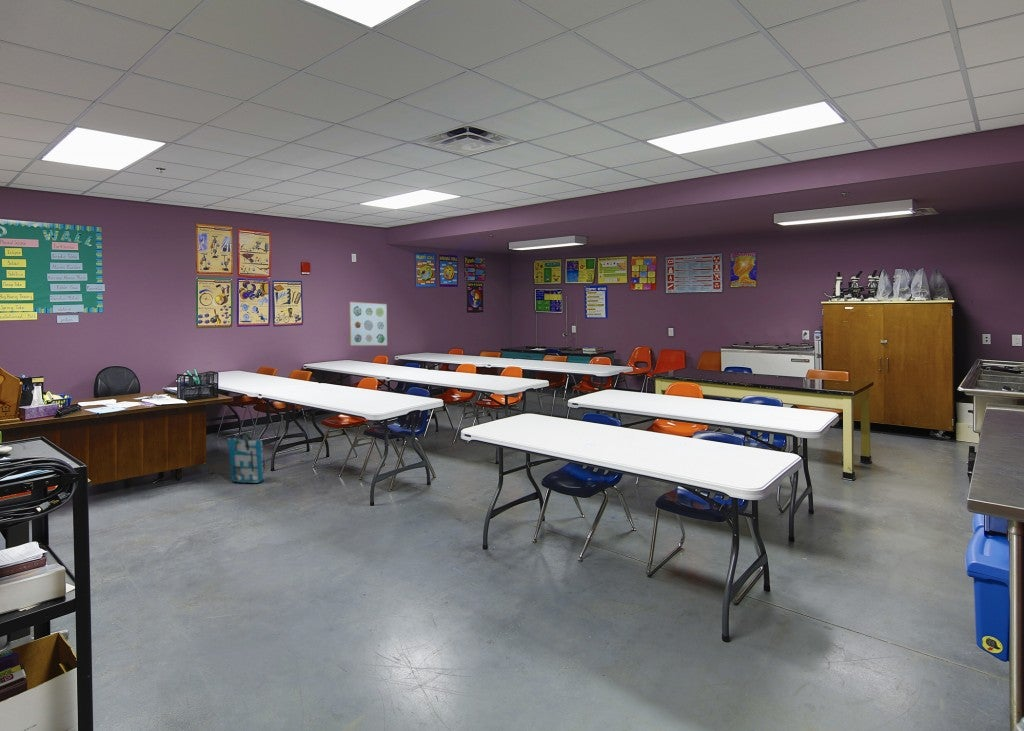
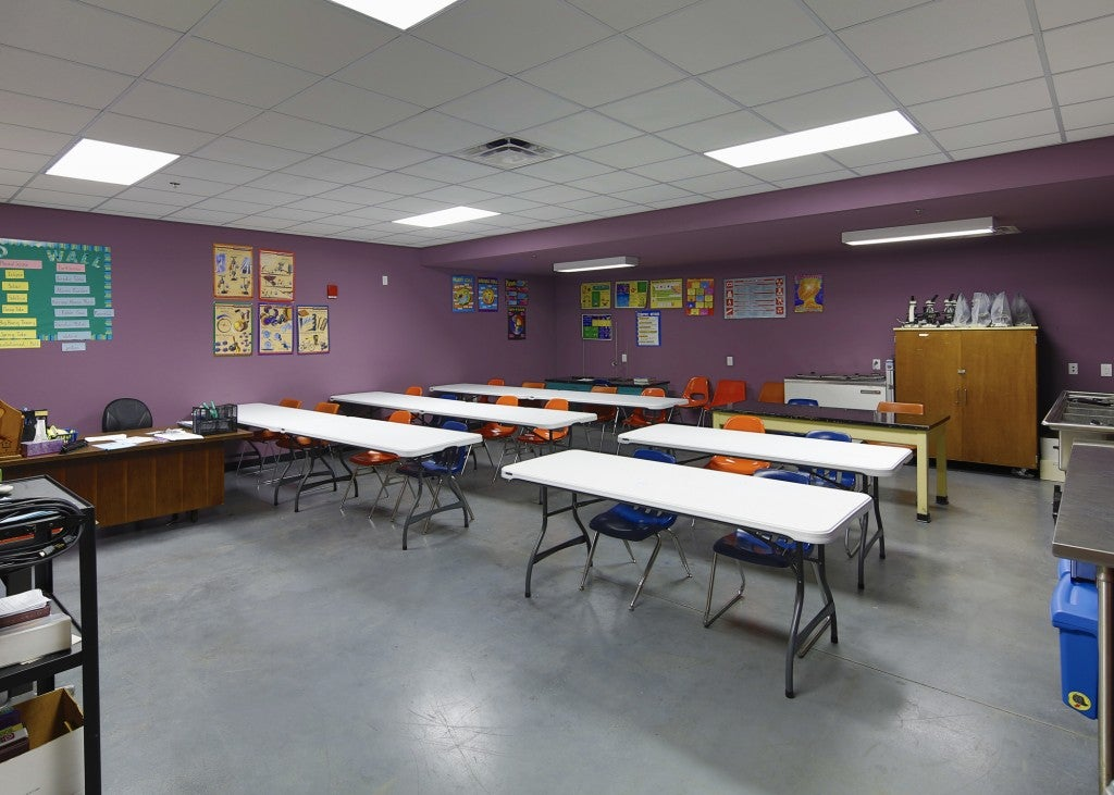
- tote bag (248, 456)
- wall art (368, 324)
